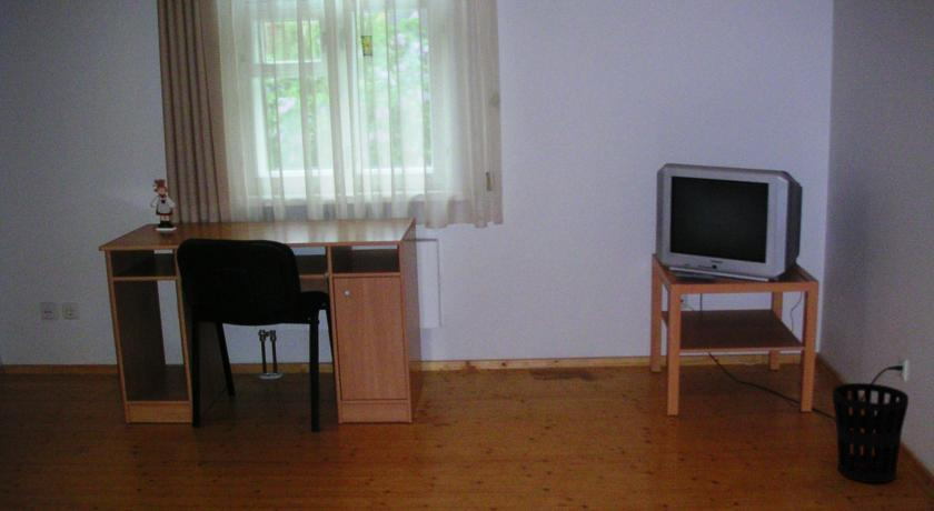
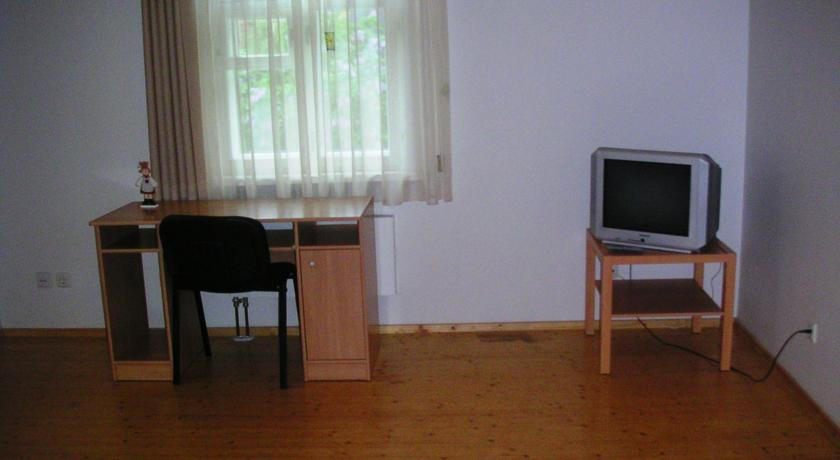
- wastebasket (867, 432)
